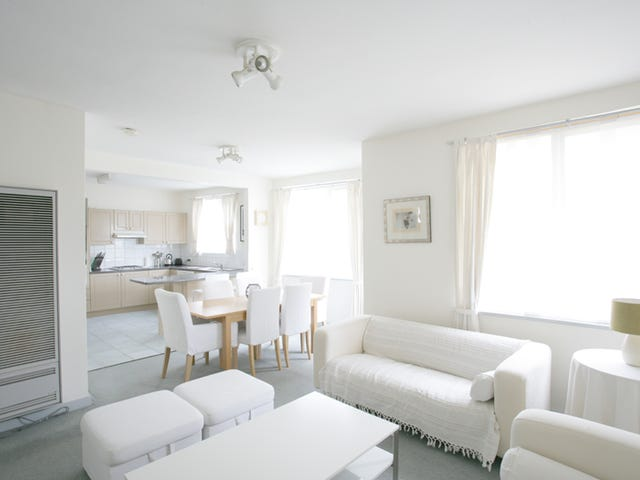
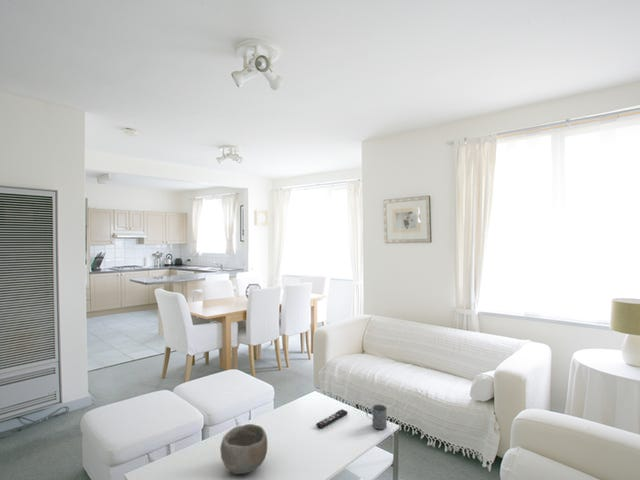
+ mug (376, 417)
+ bowl (244, 450)
+ remote control (332, 418)
